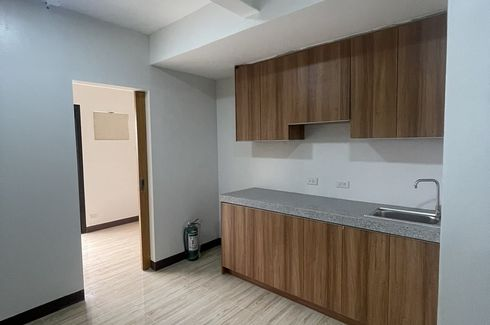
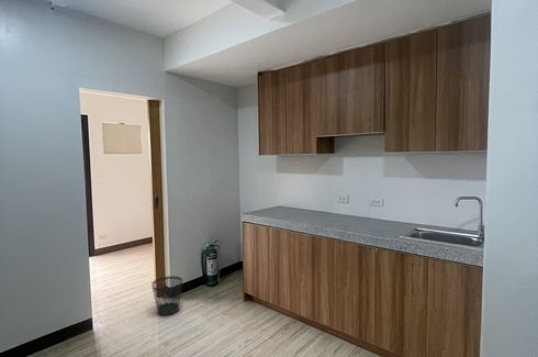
+ wastebasket (167, 295)
